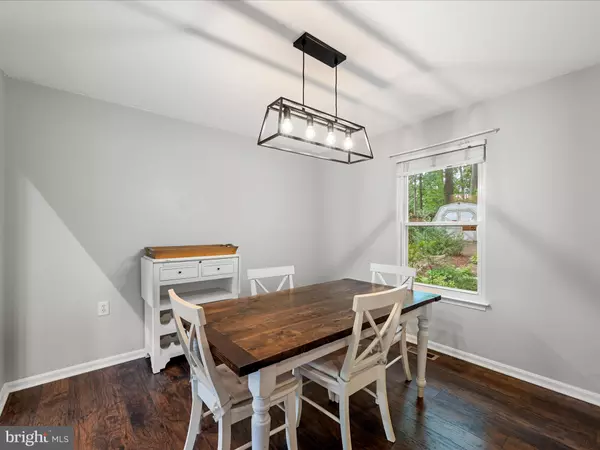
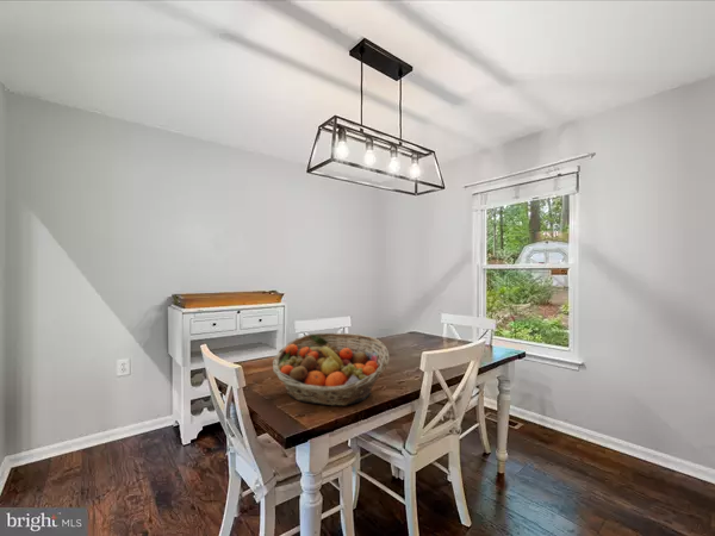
+ fruit basket (330, 366)
